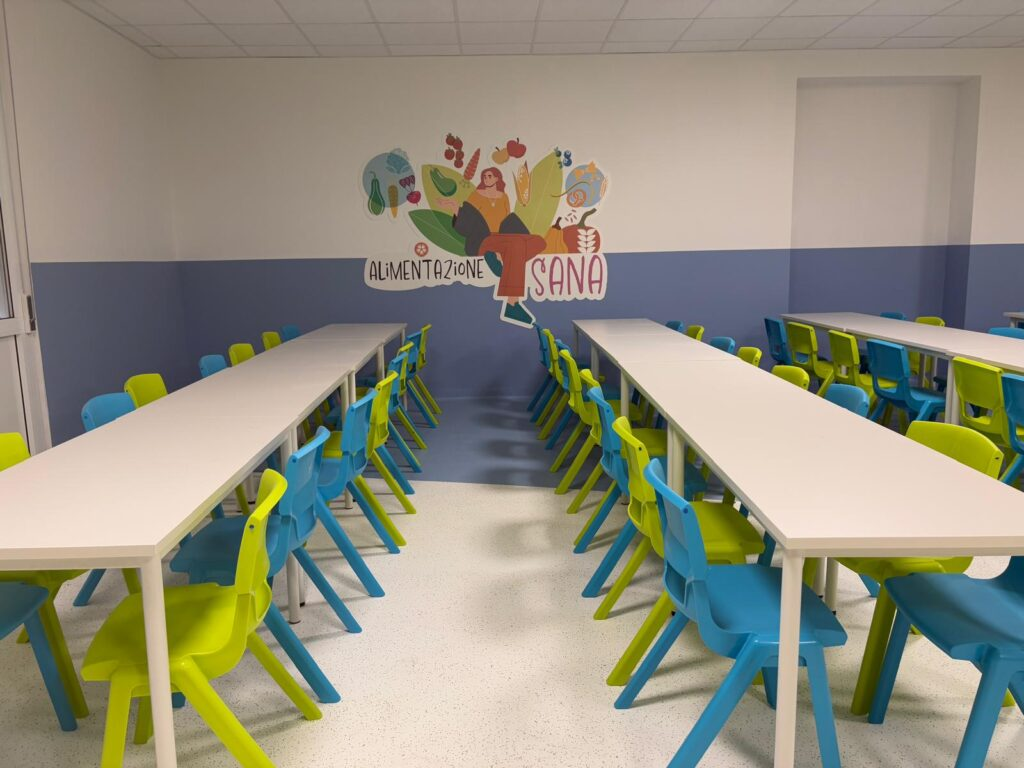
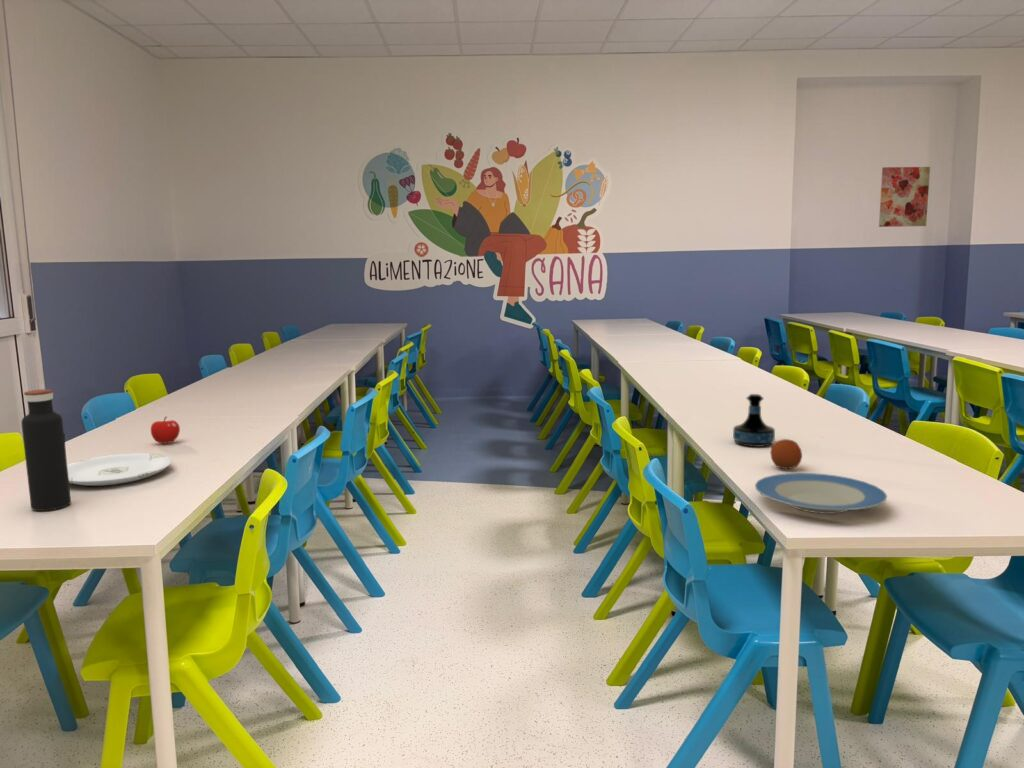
+ apple (165, 429)
+ tequila bottle (754, 418)
+ plate (115, 470)
+ orange (786, 454)
+ water bottle (45, 449)
+ plate (818, 497)
+ wall art (904, 197)
